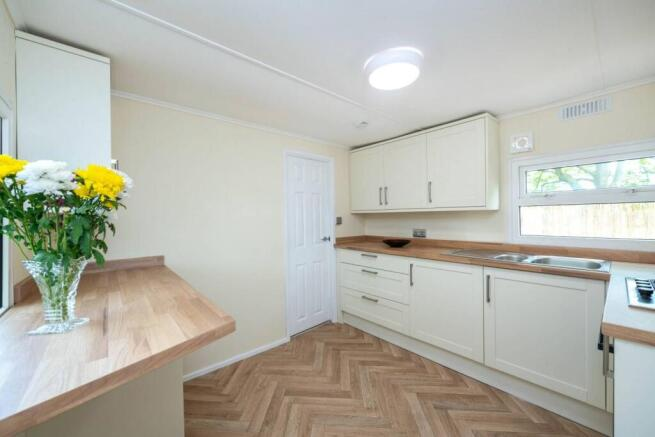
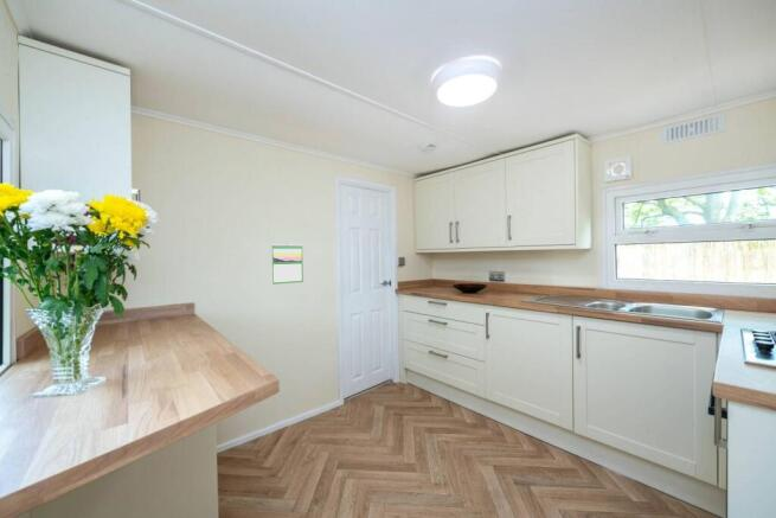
+ calendar (287, 263)
